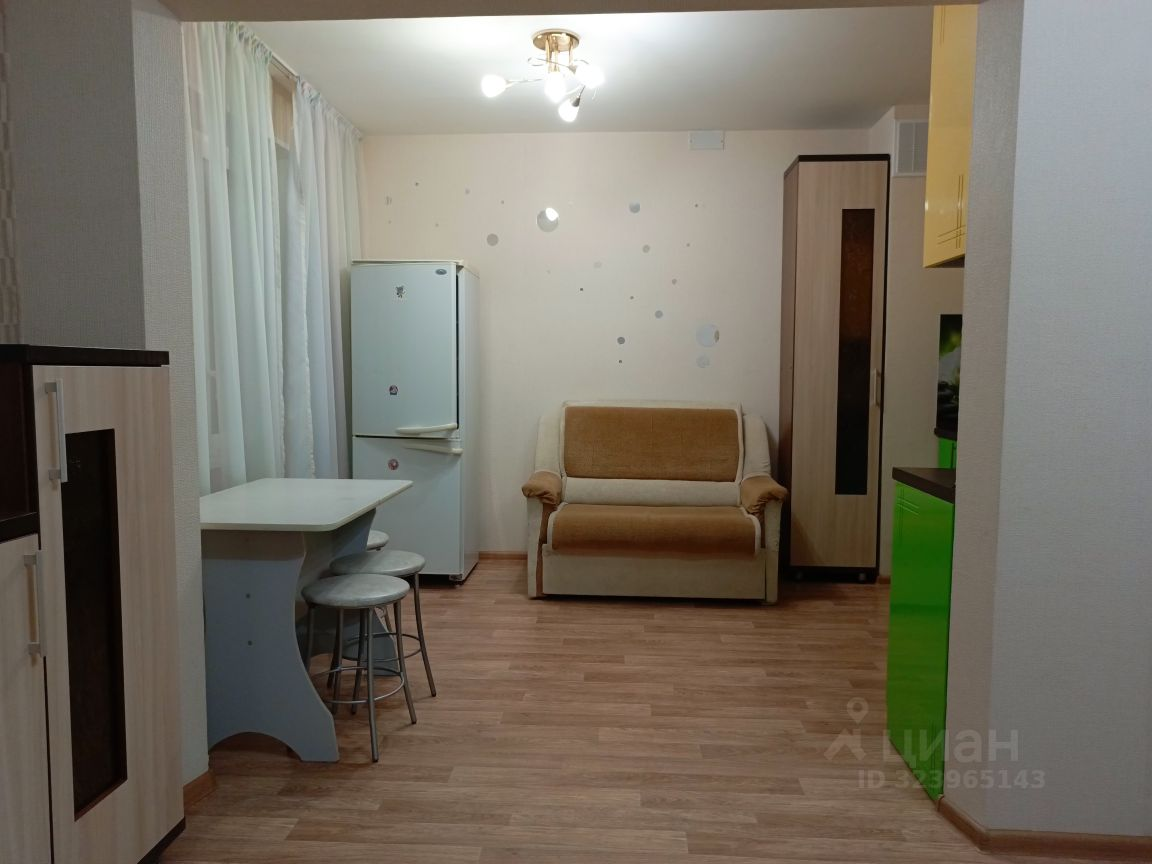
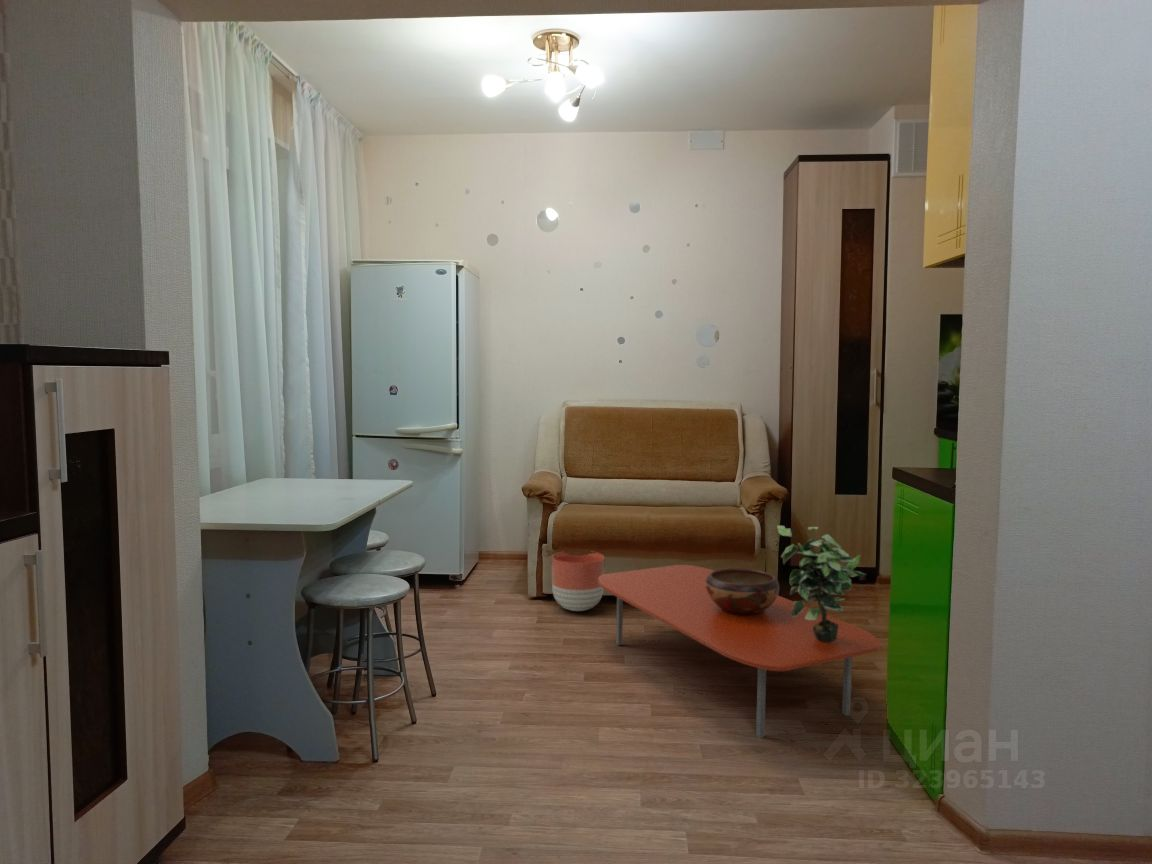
+ decorative bowl (741, 592)
+ coffee table (720, 640)
+ potted plant (818, 585)
+ planter (577, 582)
